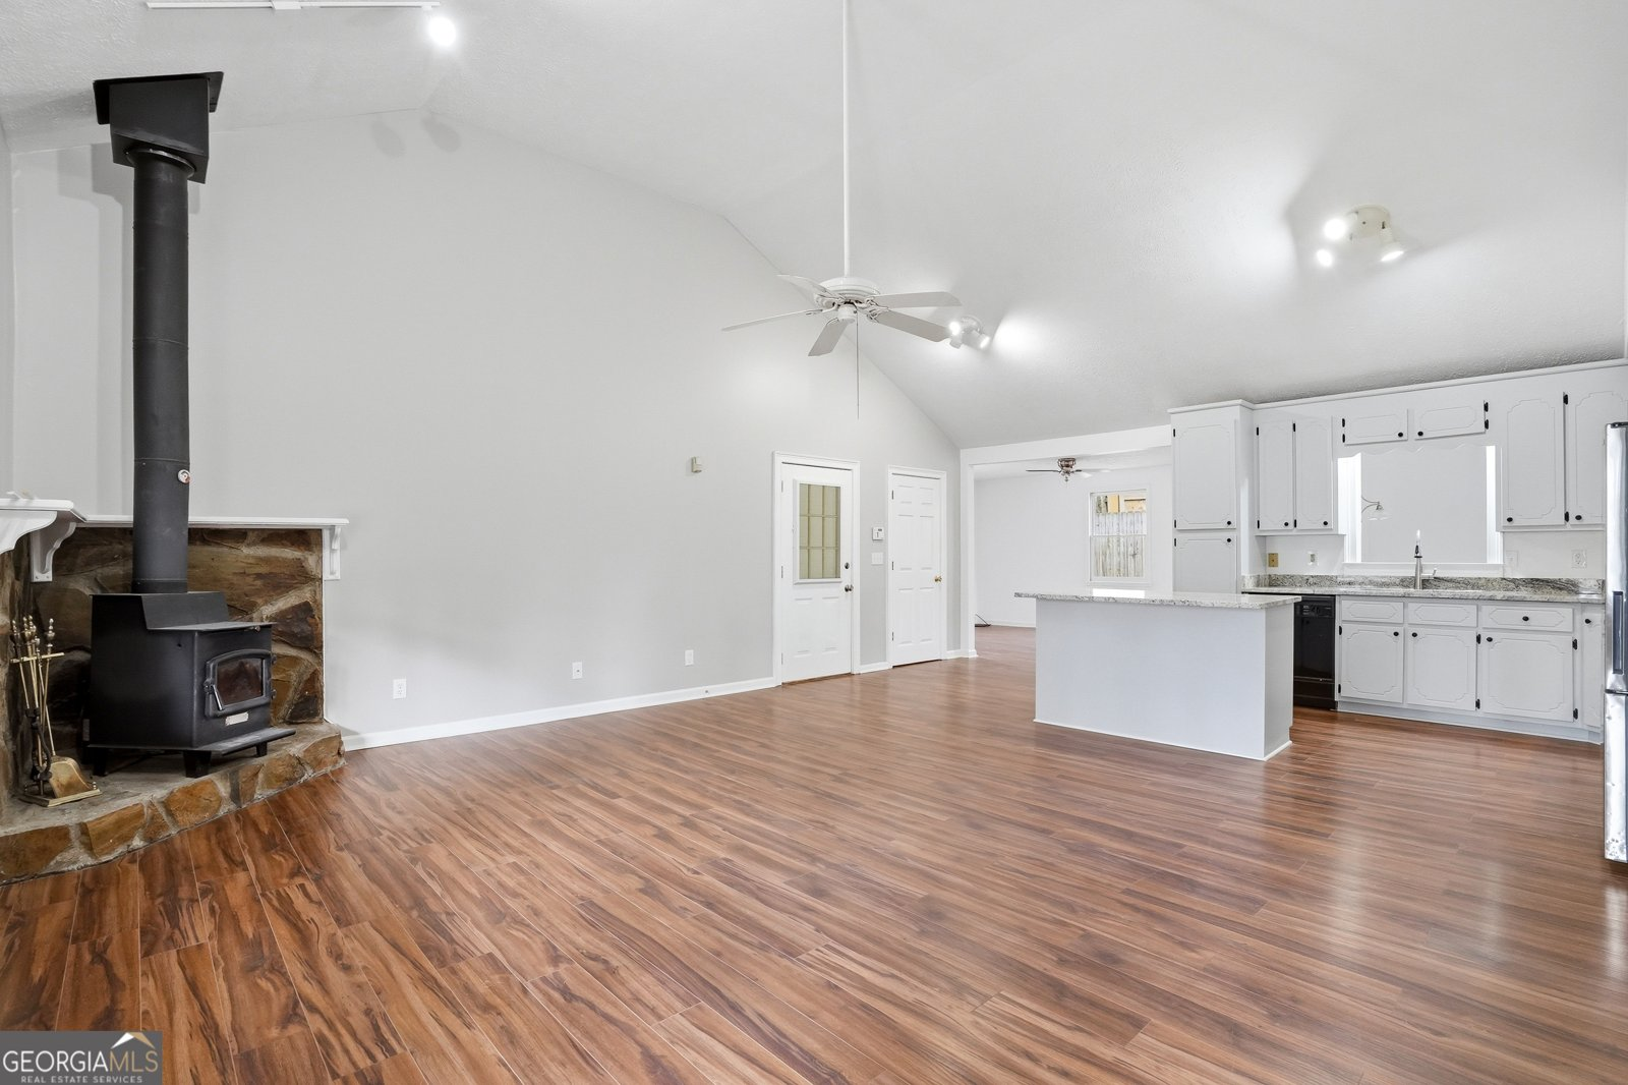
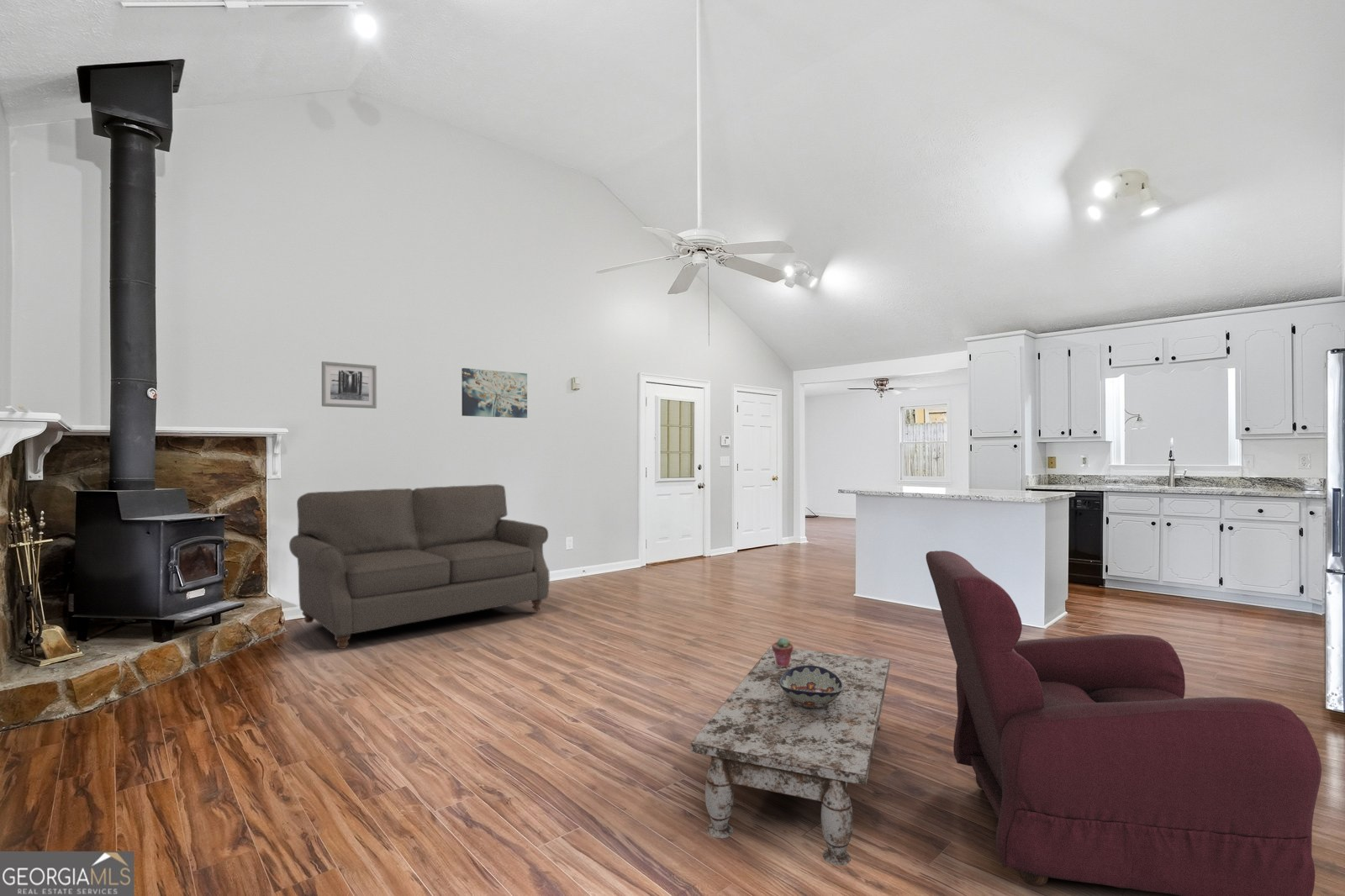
+ wall art (495, 393)
+ potted succulent (783, 650)
+ armchair (1085, 702)
+ sofa (426, 553)
+ coffee table (806, 732)
+ wall art (350, 385)
+ decorative bowl (810, 689)
